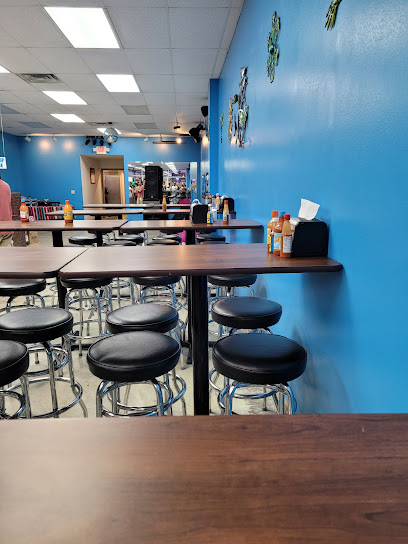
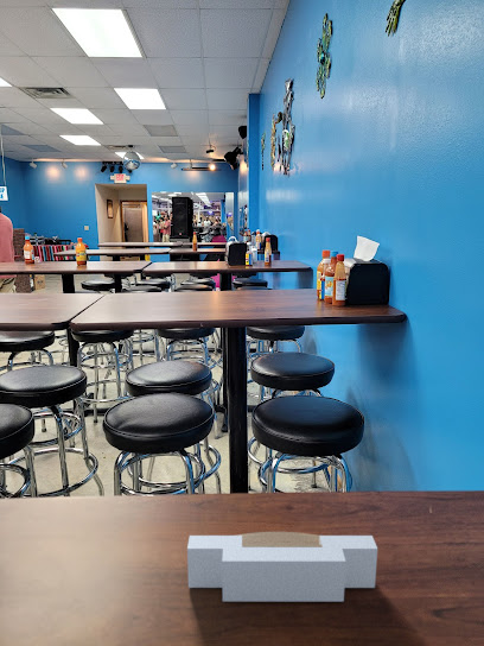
+ architectural model (279, 547)
